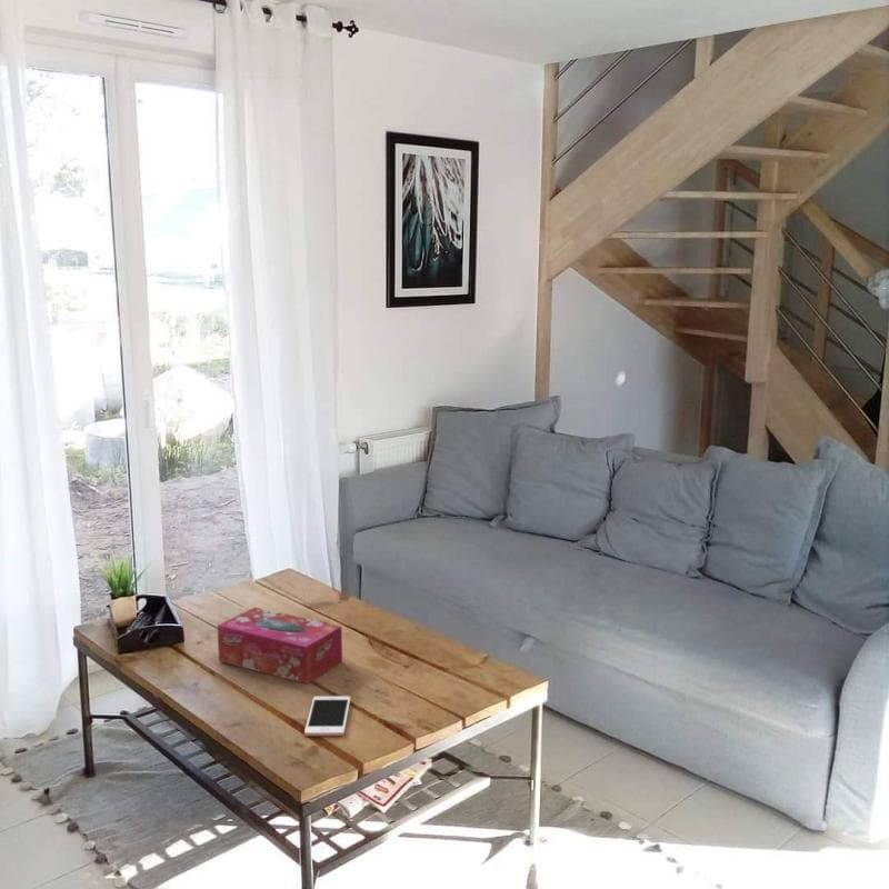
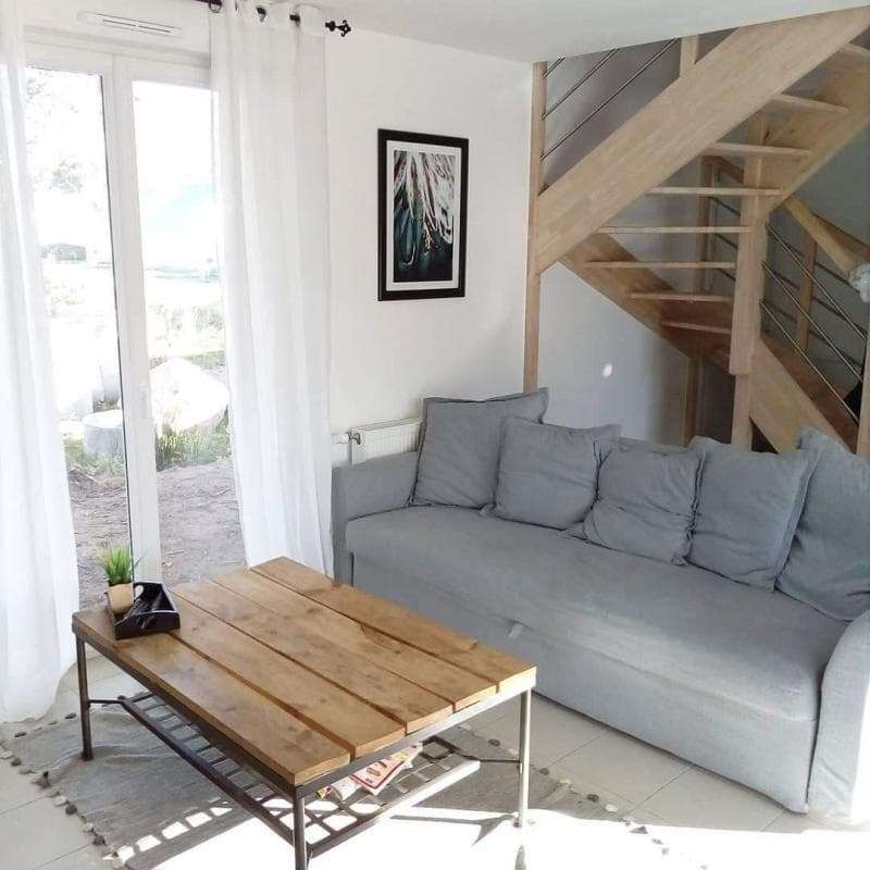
- tissue box (279, 643)
- cell phone (328, 715)
